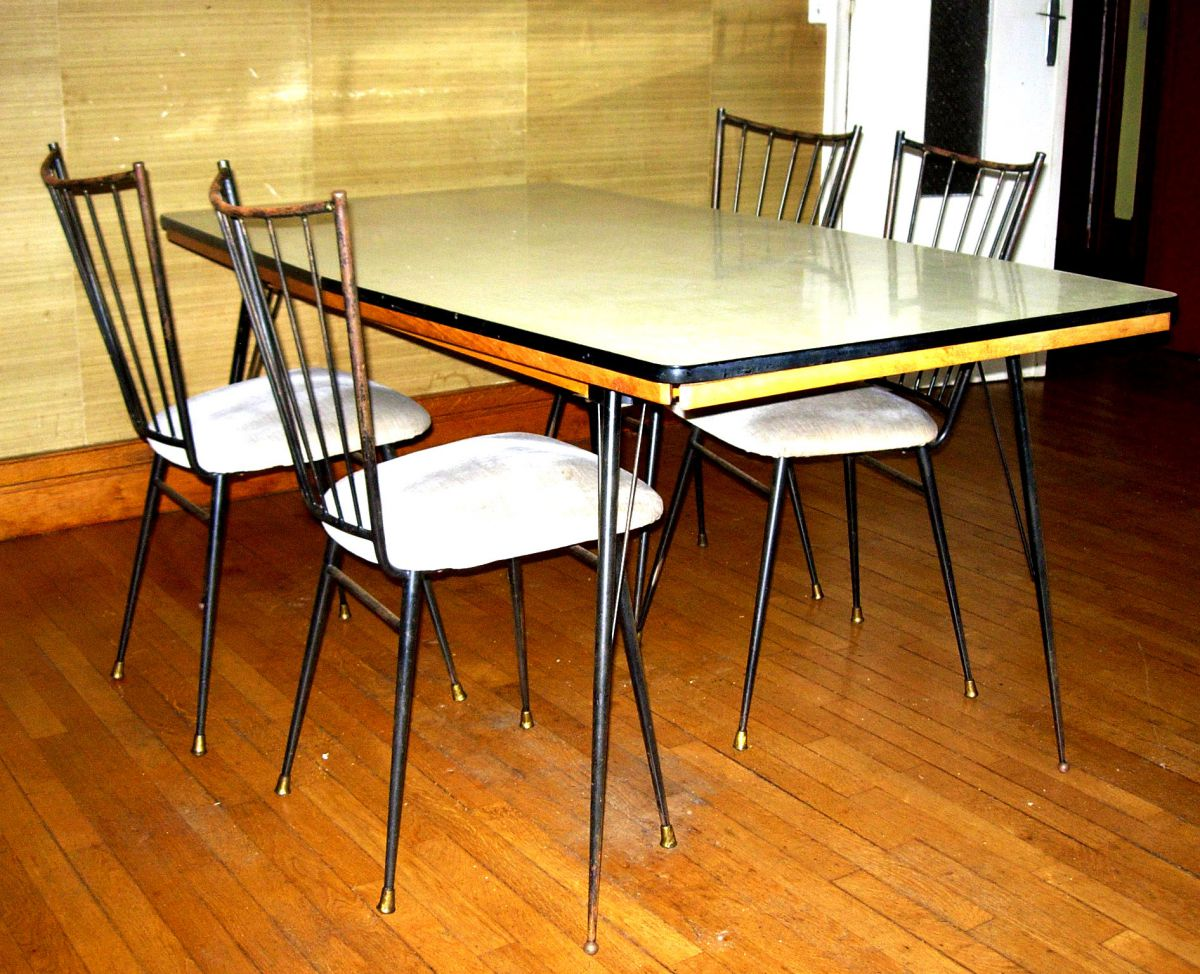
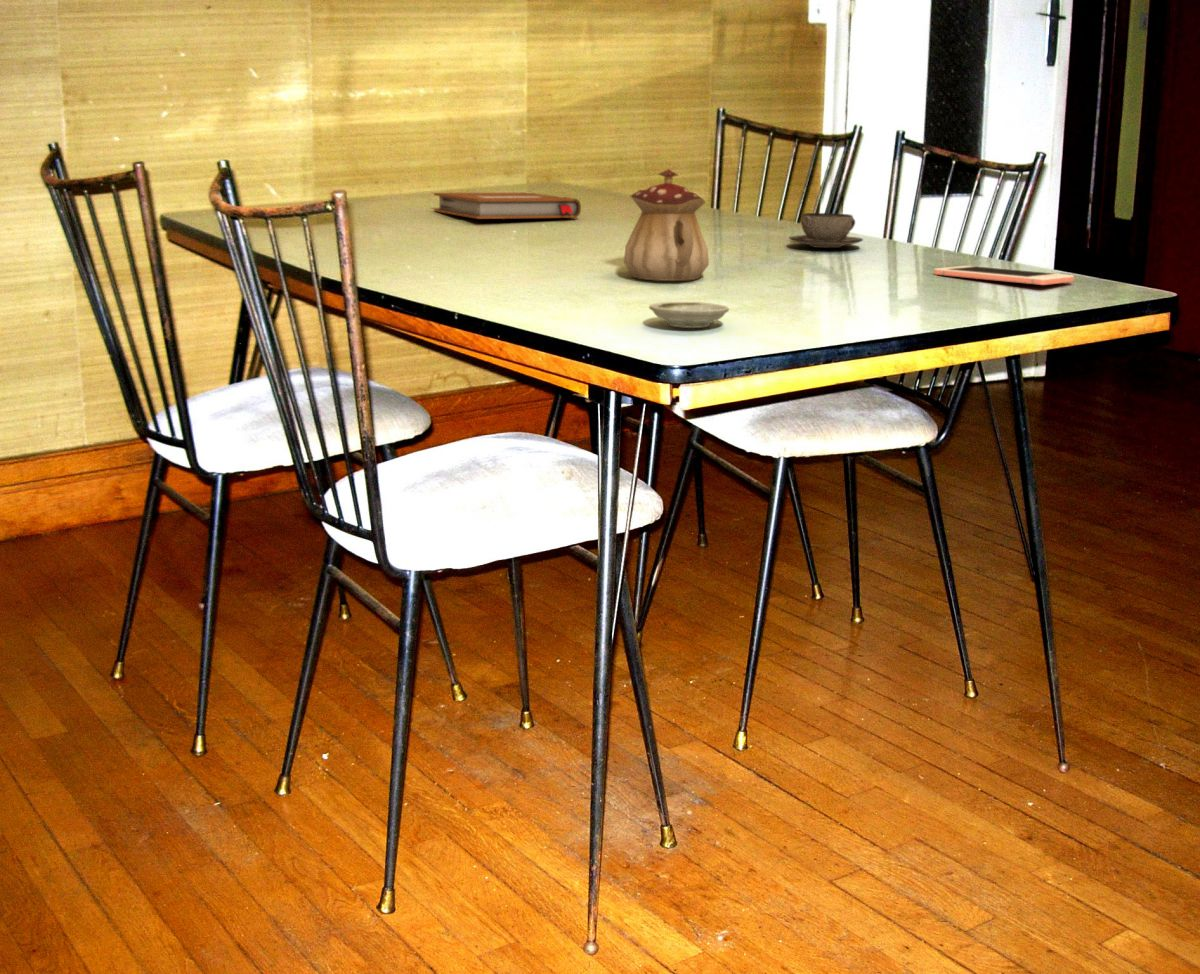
+ notebook (507, 205)
+ teacup (826, 230)
+ teapot (668, 223)
+ saucer (688, 315)
+ cell phone (1002, 275)
